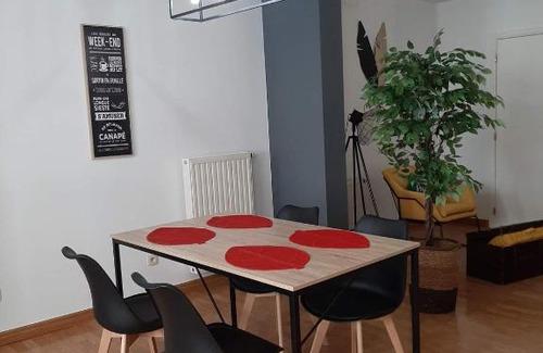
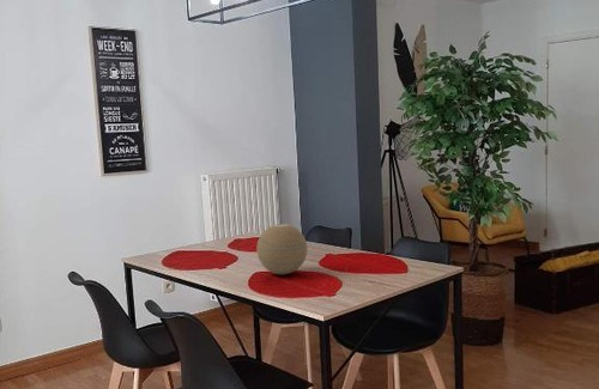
+ decorative orb (282, 249)
